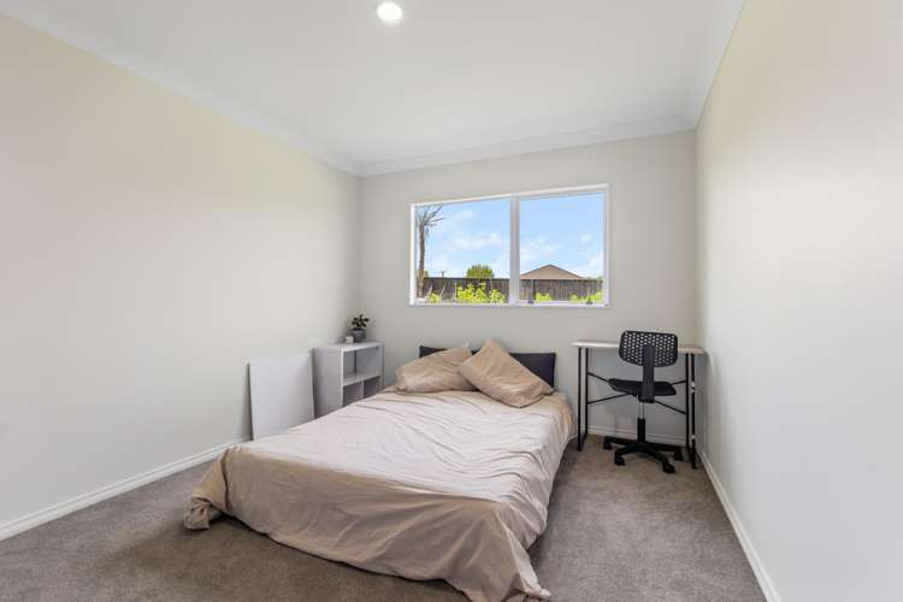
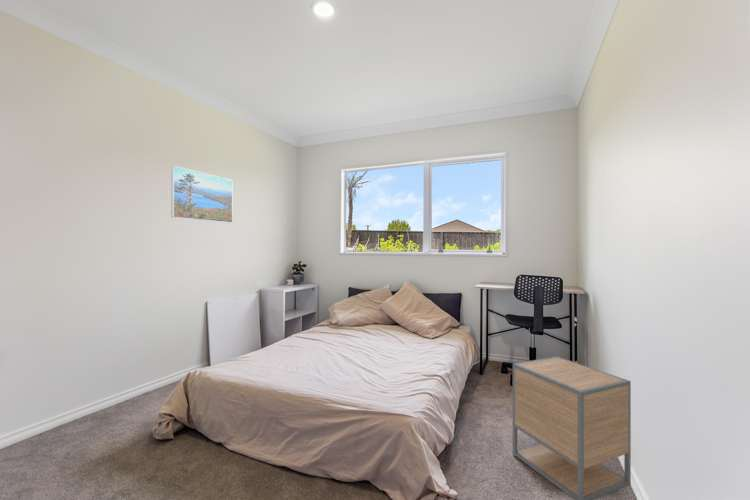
+ nightstand (567, 420)
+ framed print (204, 197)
